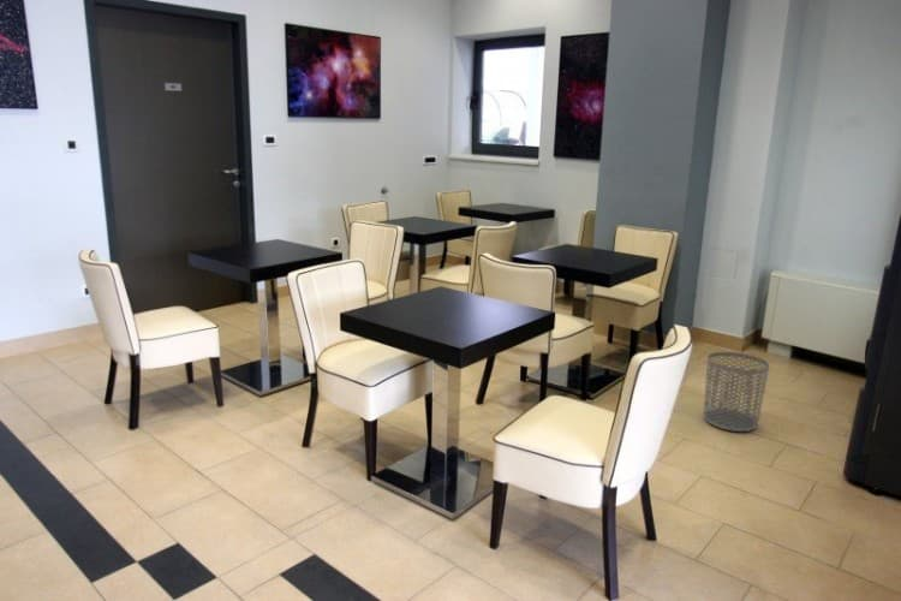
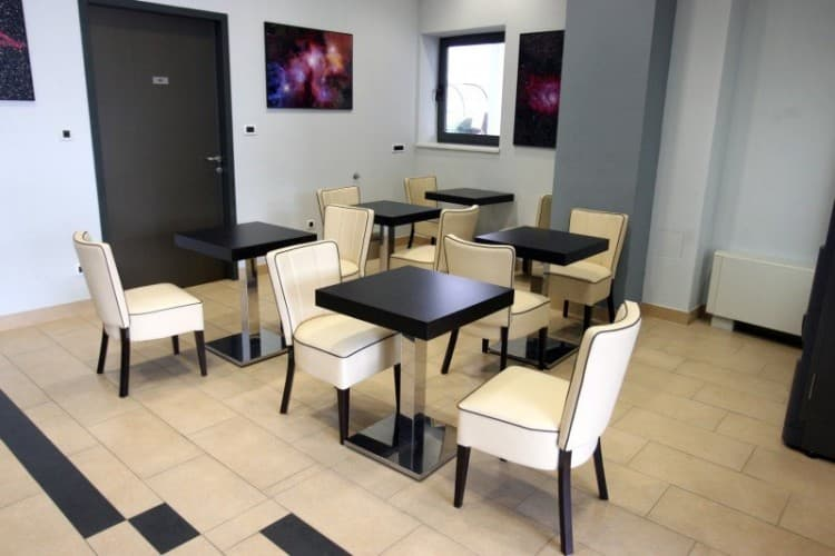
- waste bin (734, 391)
